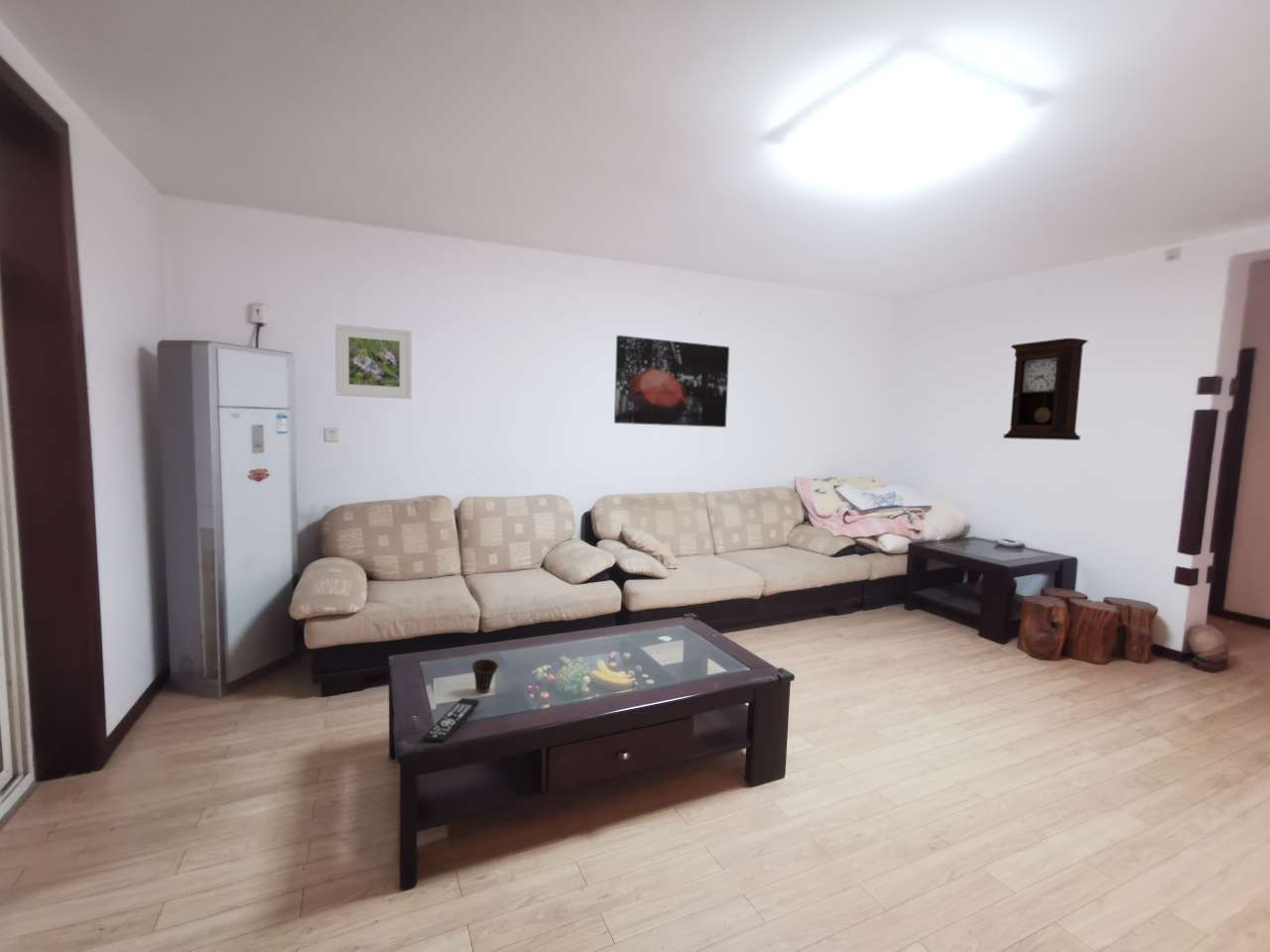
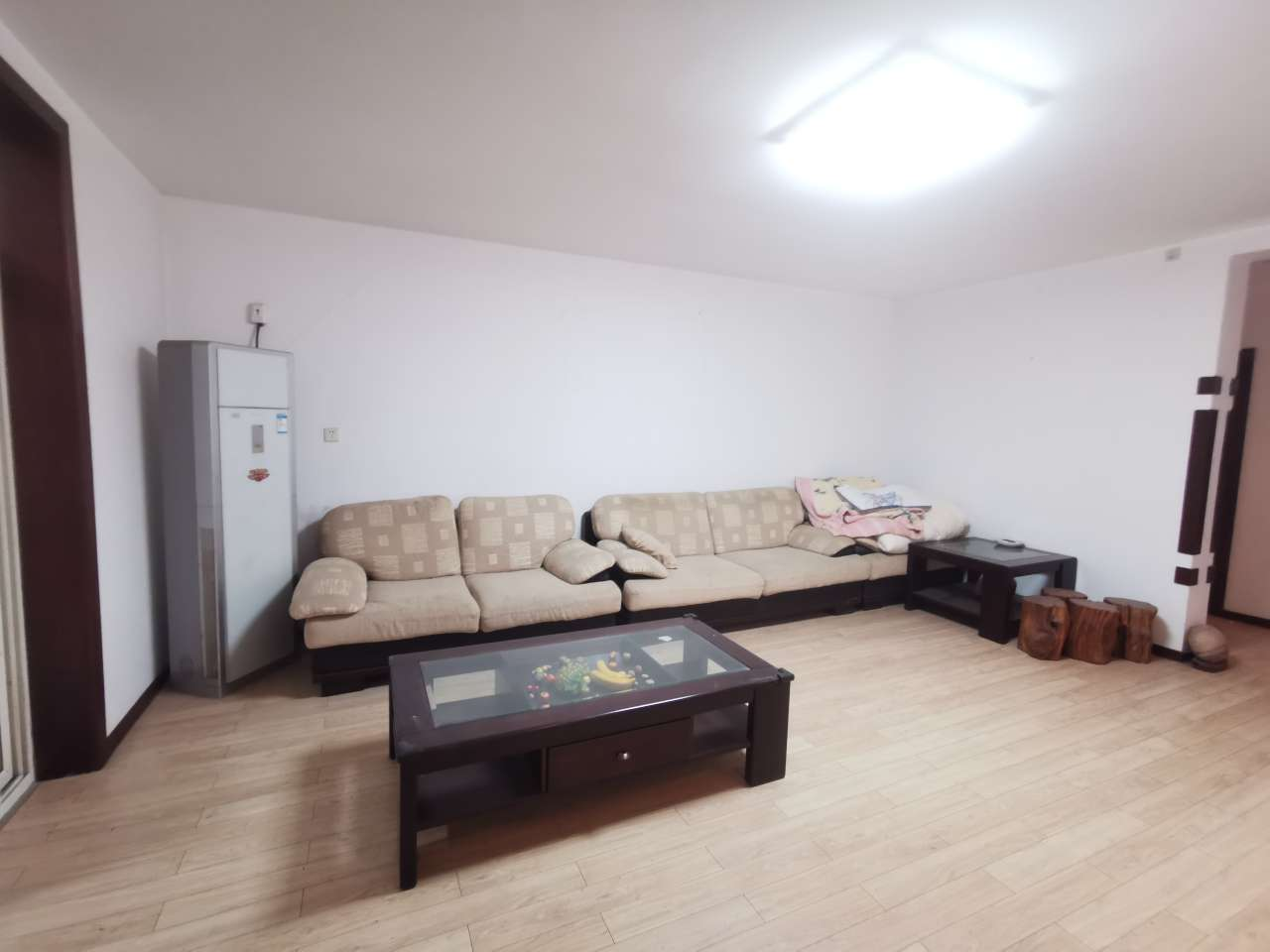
- remote control (452, 720)
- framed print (374, 362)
- pendulum clock (1041, 391)
- cup (484, 677)
- wall art (674, 383)
